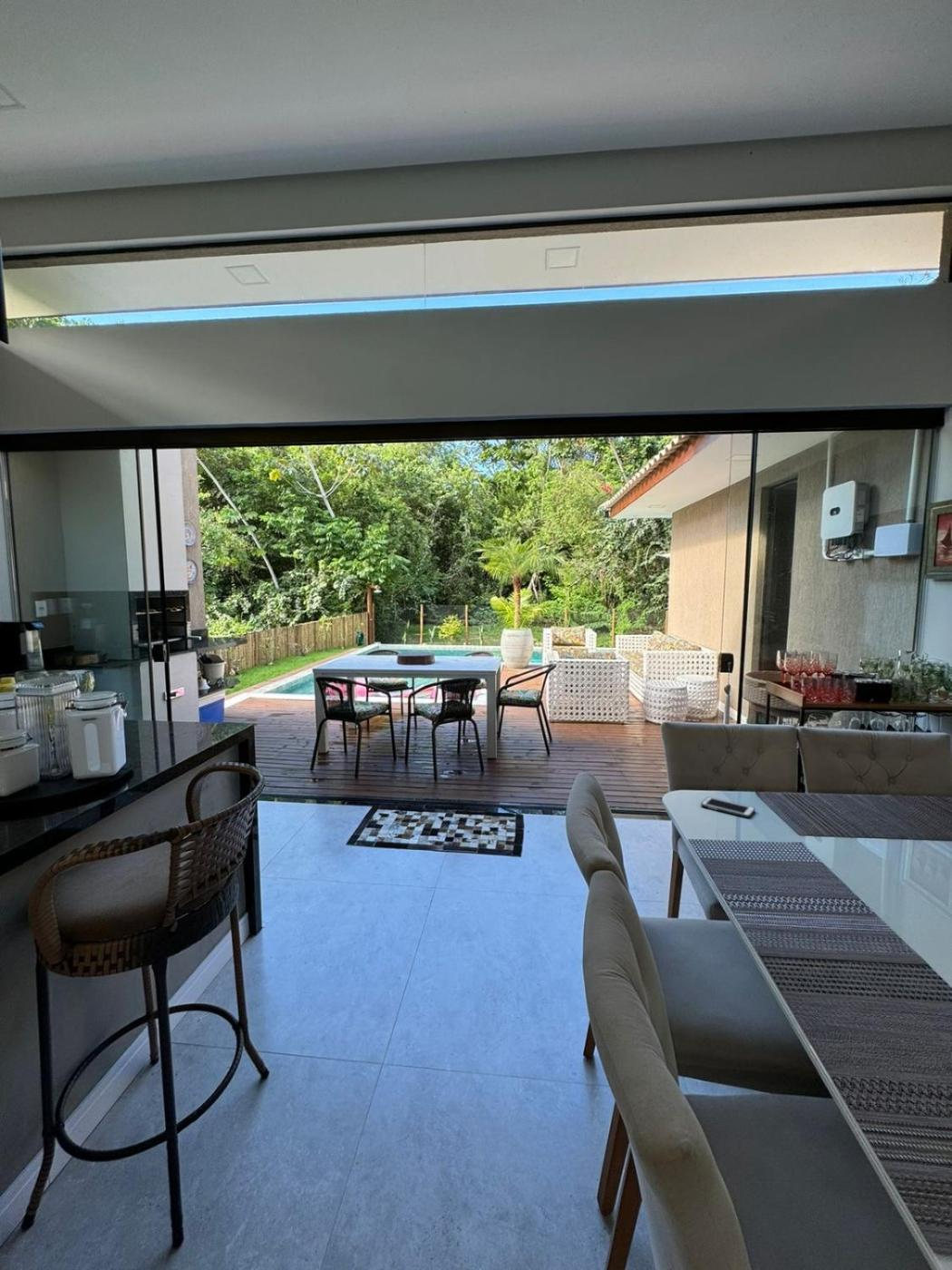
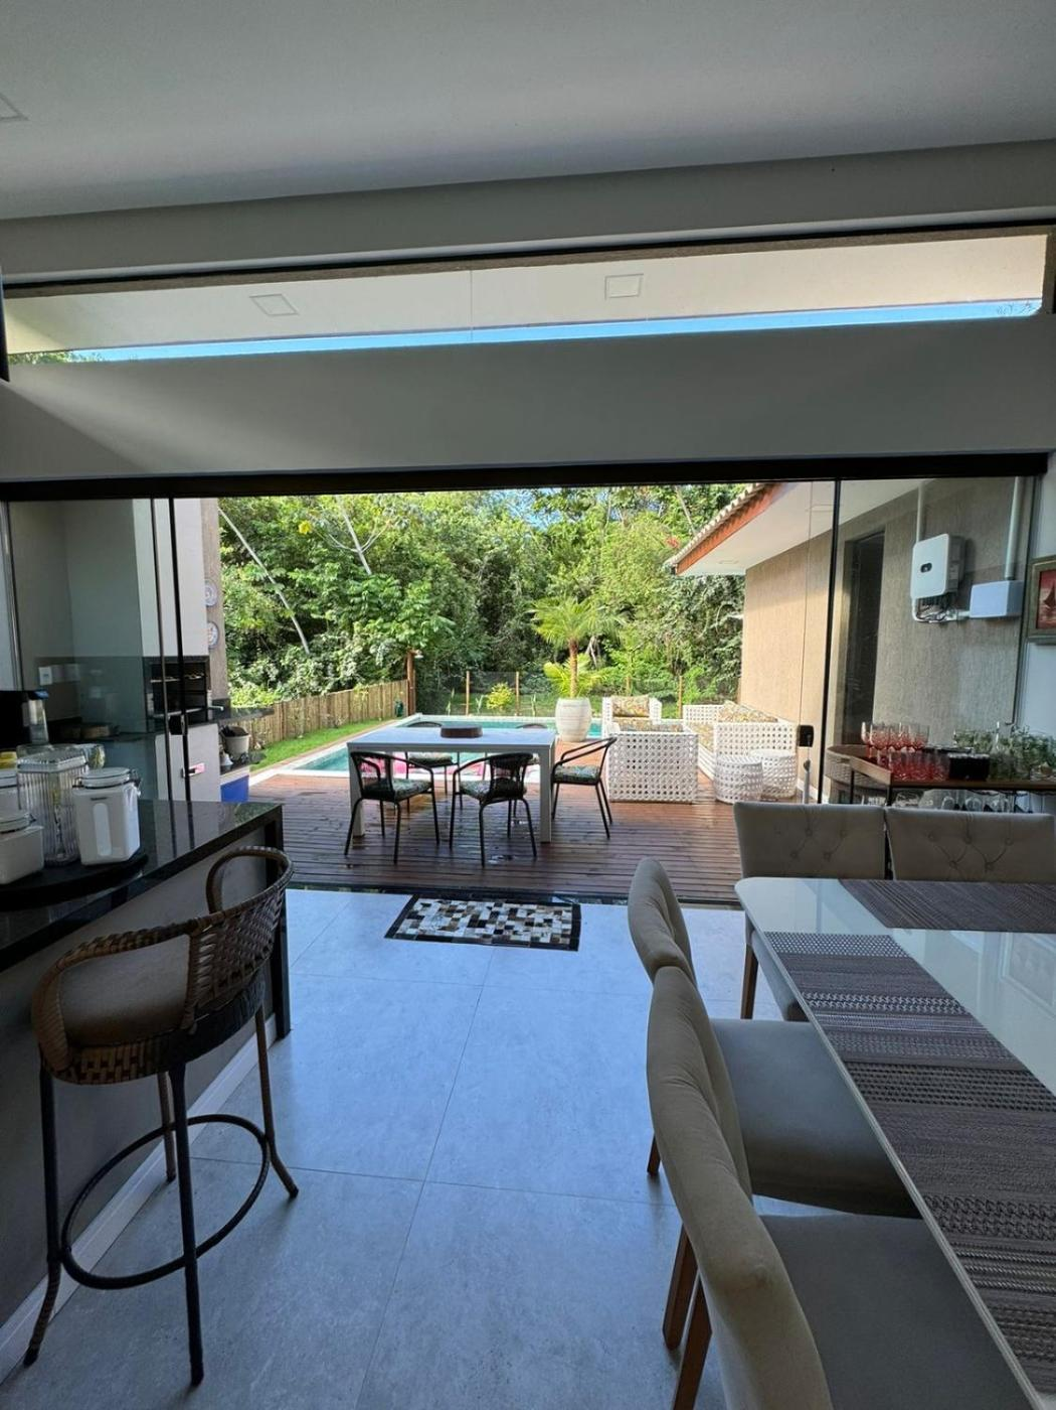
- cell phone (727, 806)
